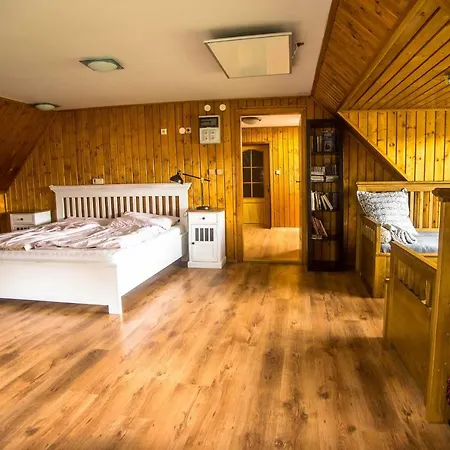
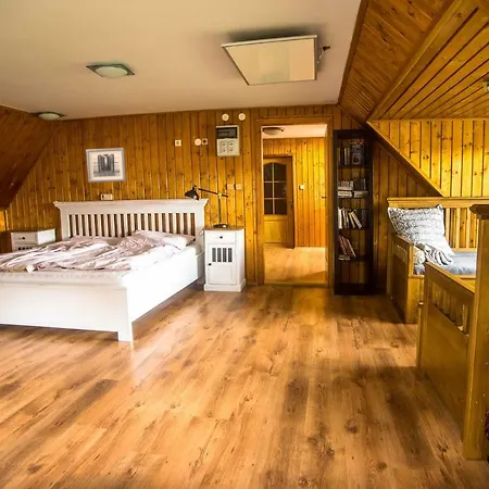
+ wall art (105, 165)
